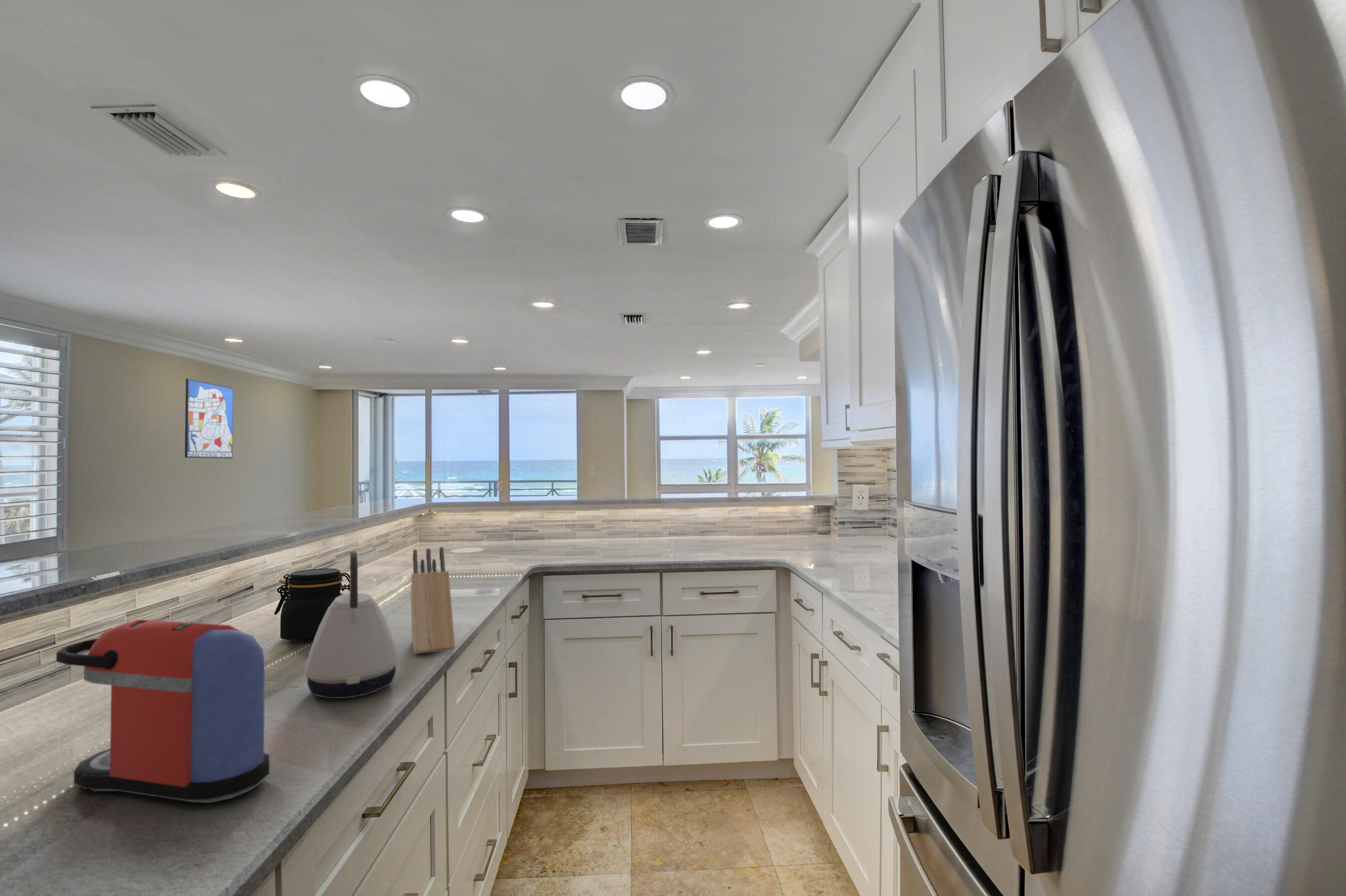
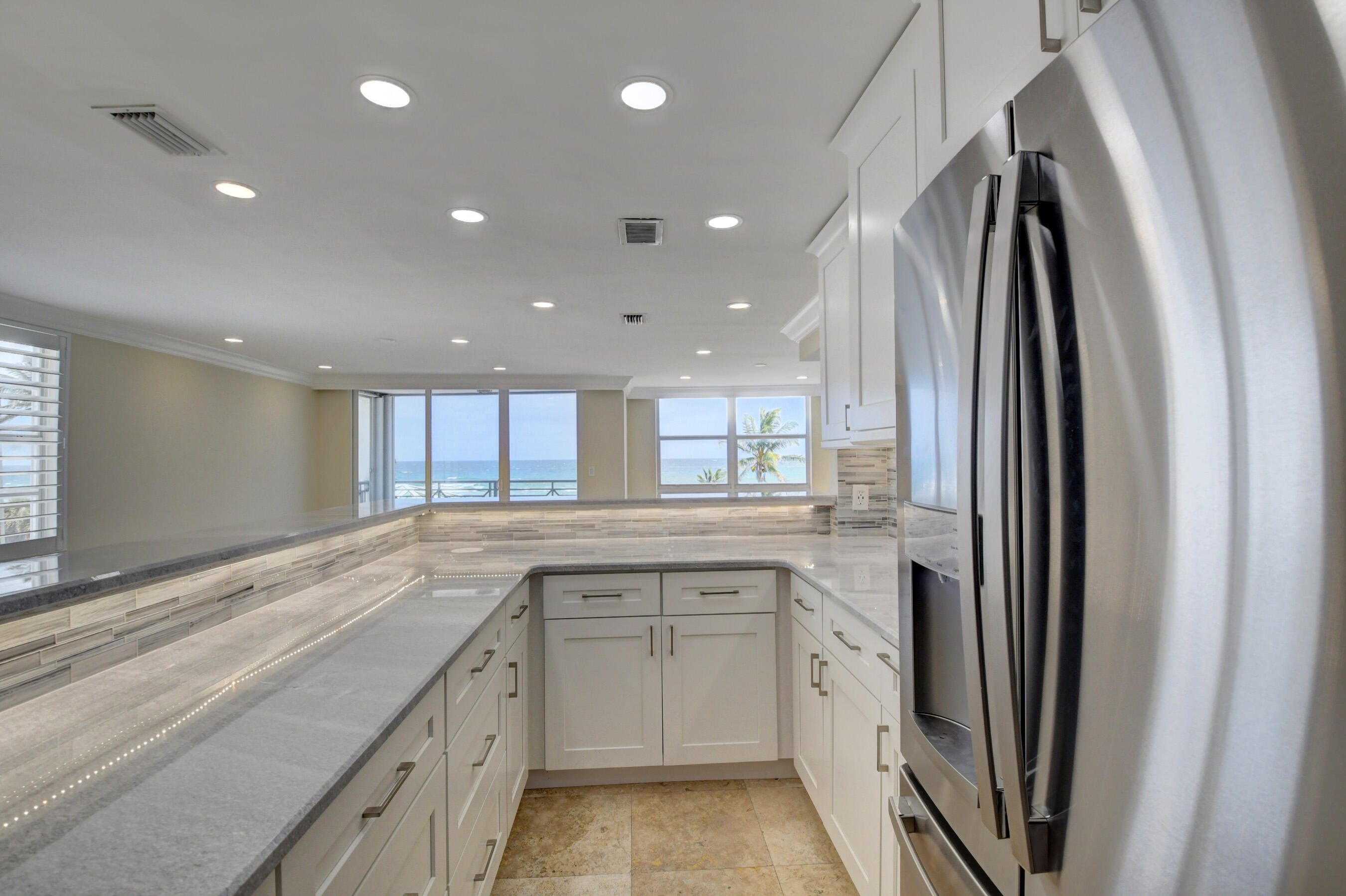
- knife block (431, 595)
- jar (316, 603)
- kettle (353, 619)
- wall art (210, 420)
- coffee maker (166, 699)
